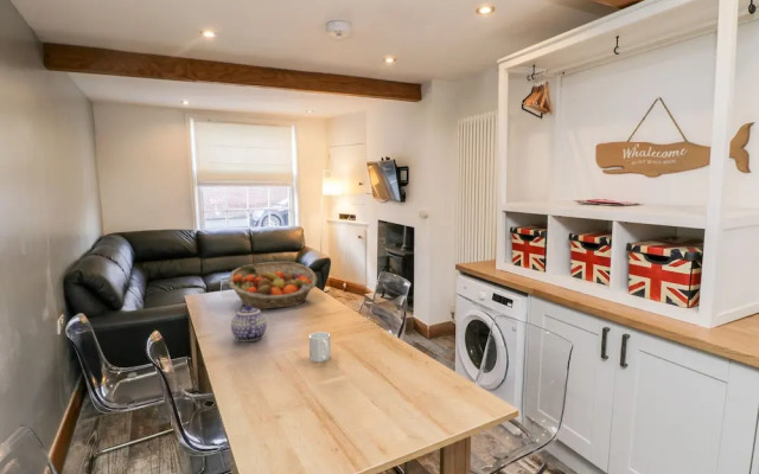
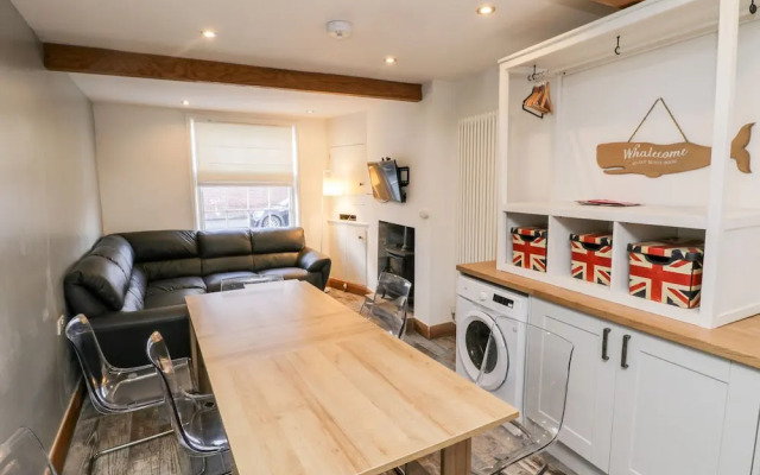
- mug (321, 347)
- teapot (248, 321)
- fruit basket (274, 284)
